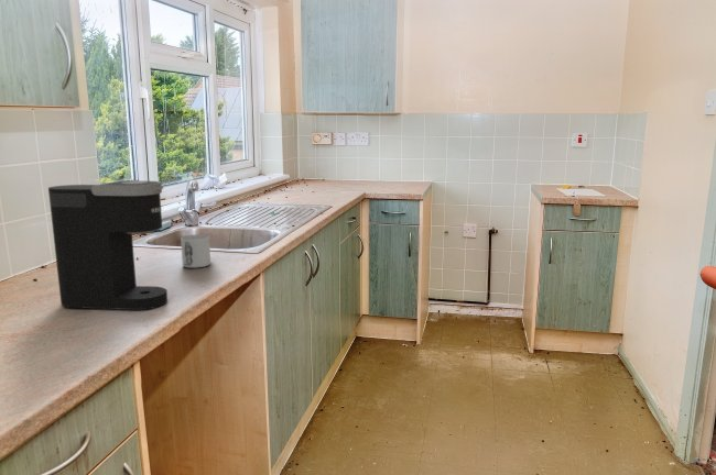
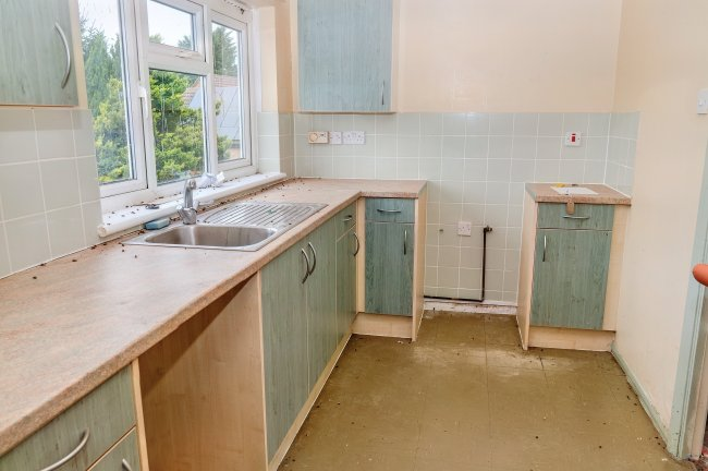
- mug (197, 250)
- coffee maker (110, 243)
